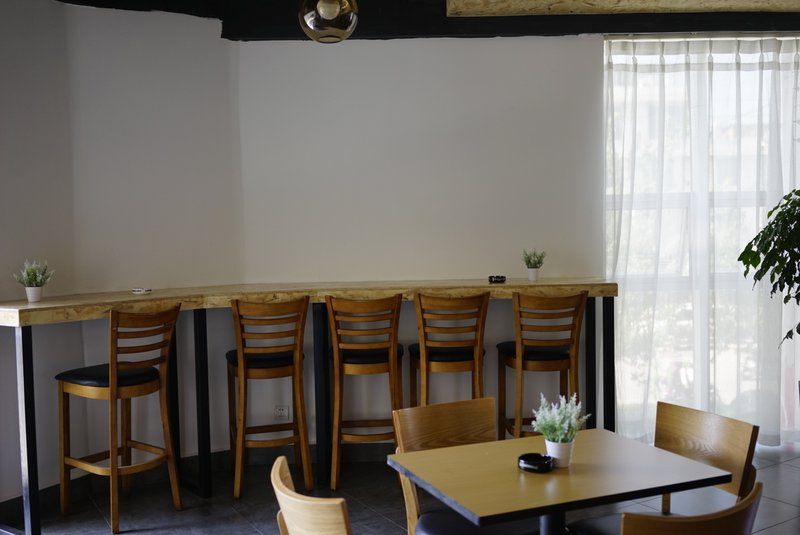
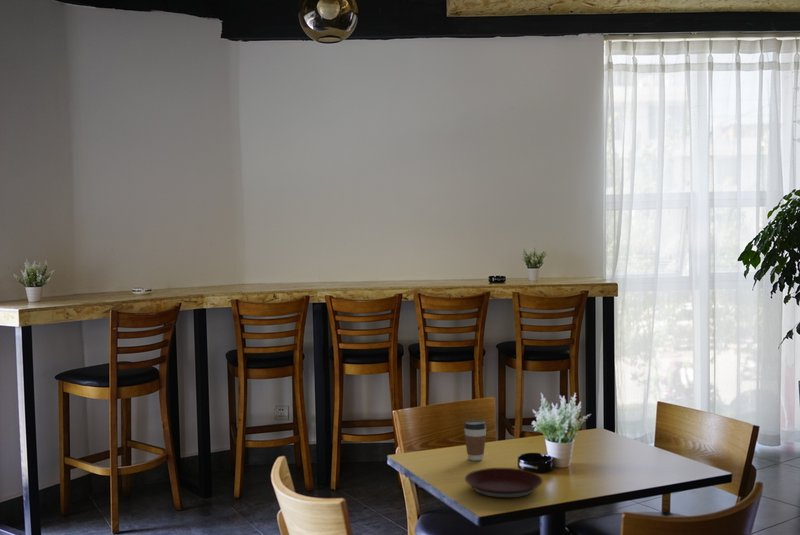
+ coffee cup (475, 440)
+ plate (503, 484)
